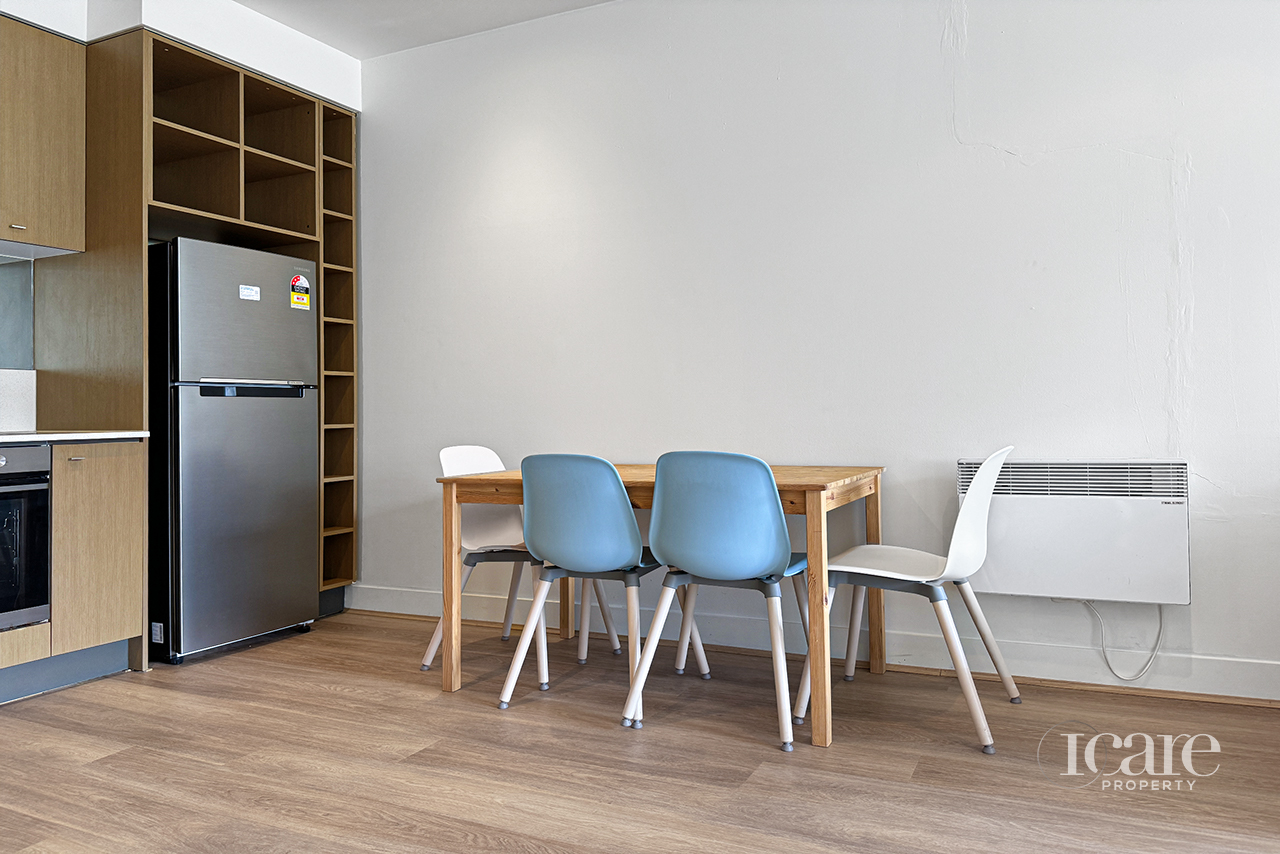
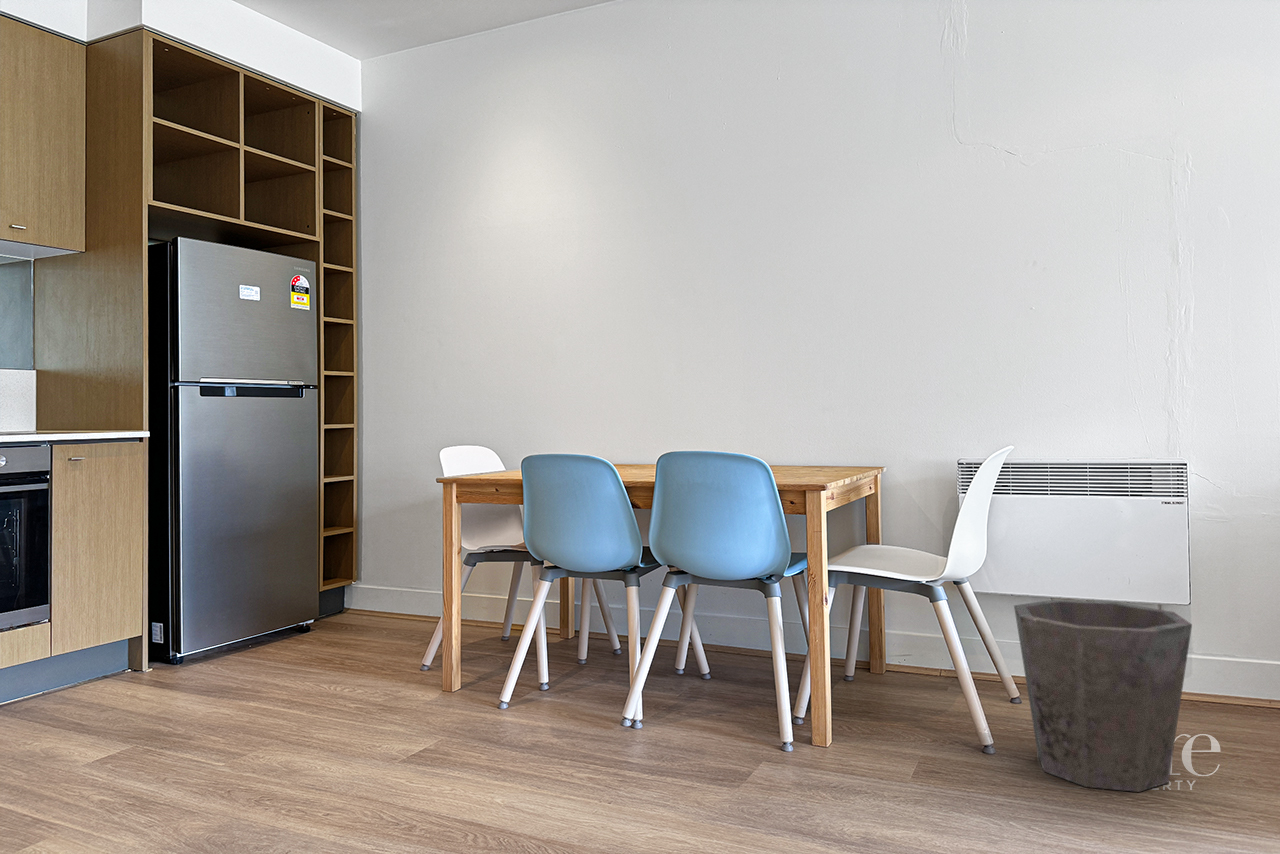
+ waste bin (1099, 691)
